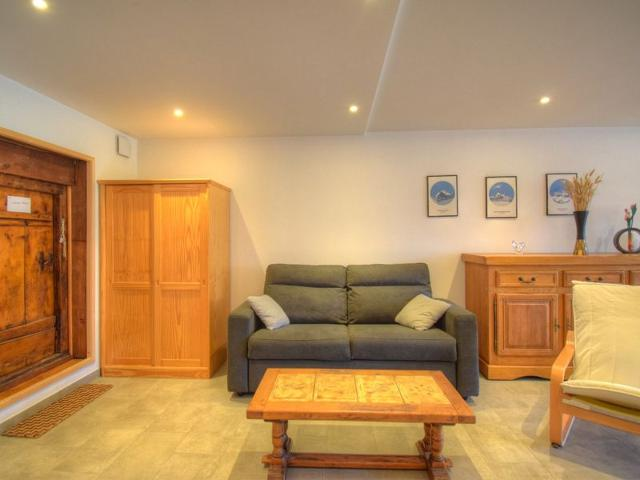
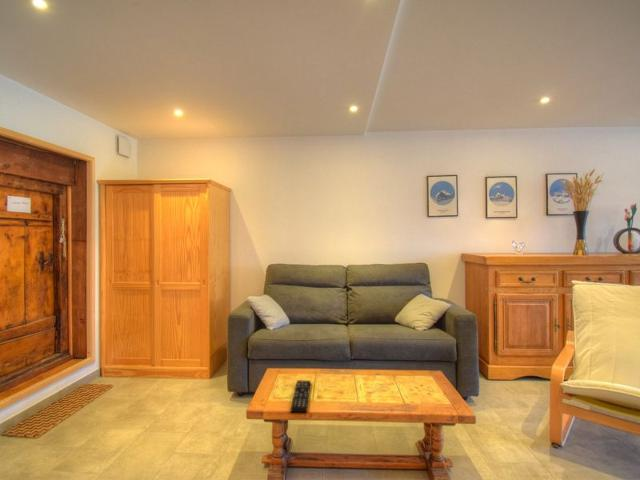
+ remote control (301, 394)
